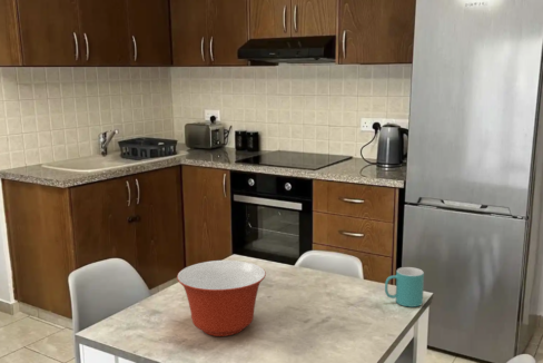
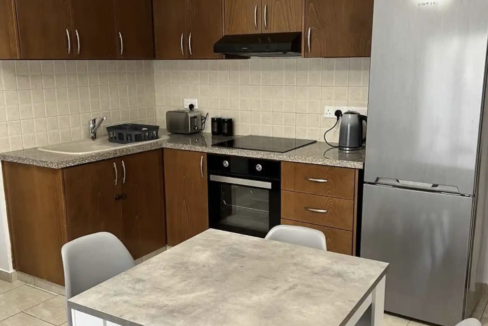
- mug (403, 286)
- mixing bowl (221, 300)
